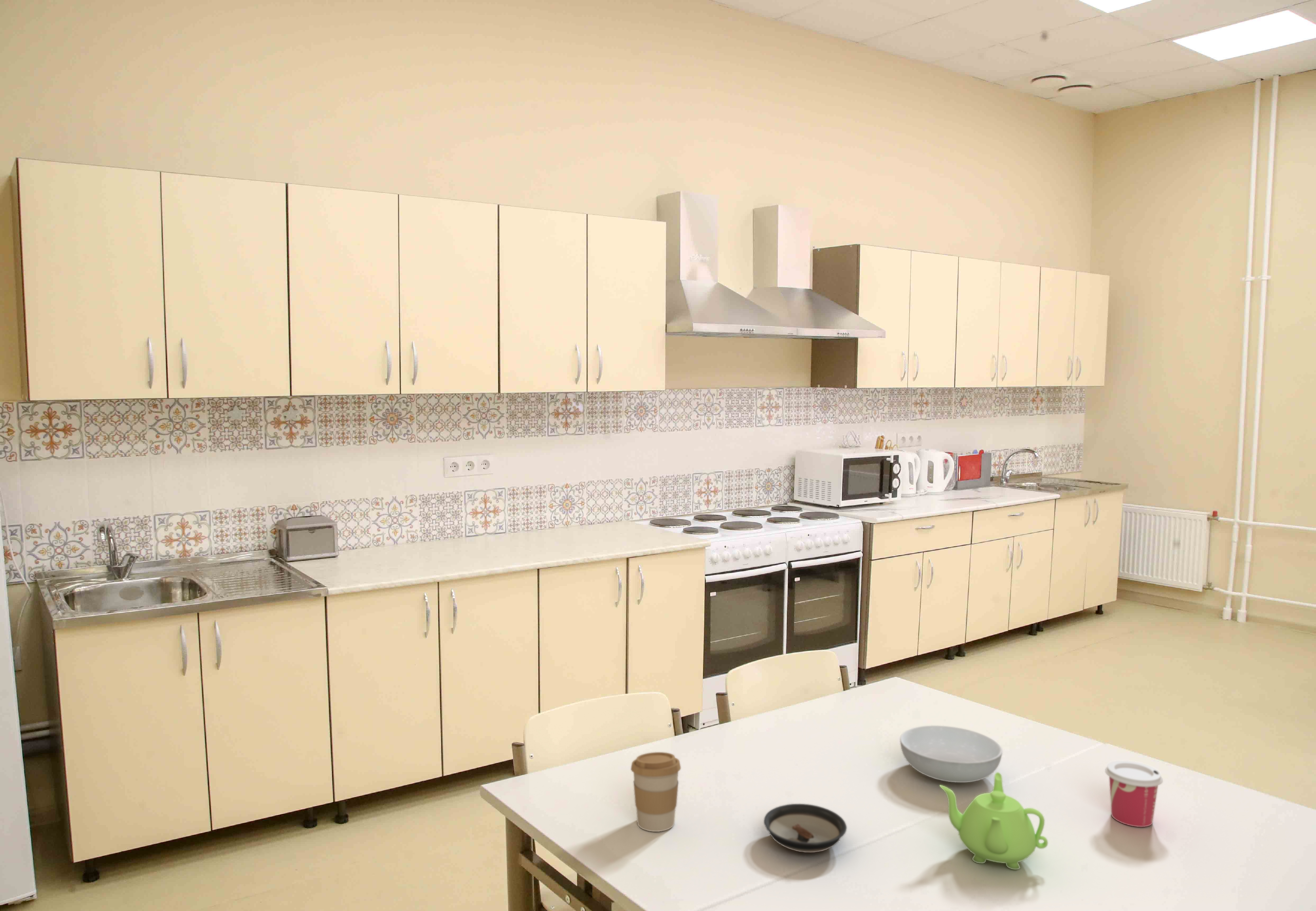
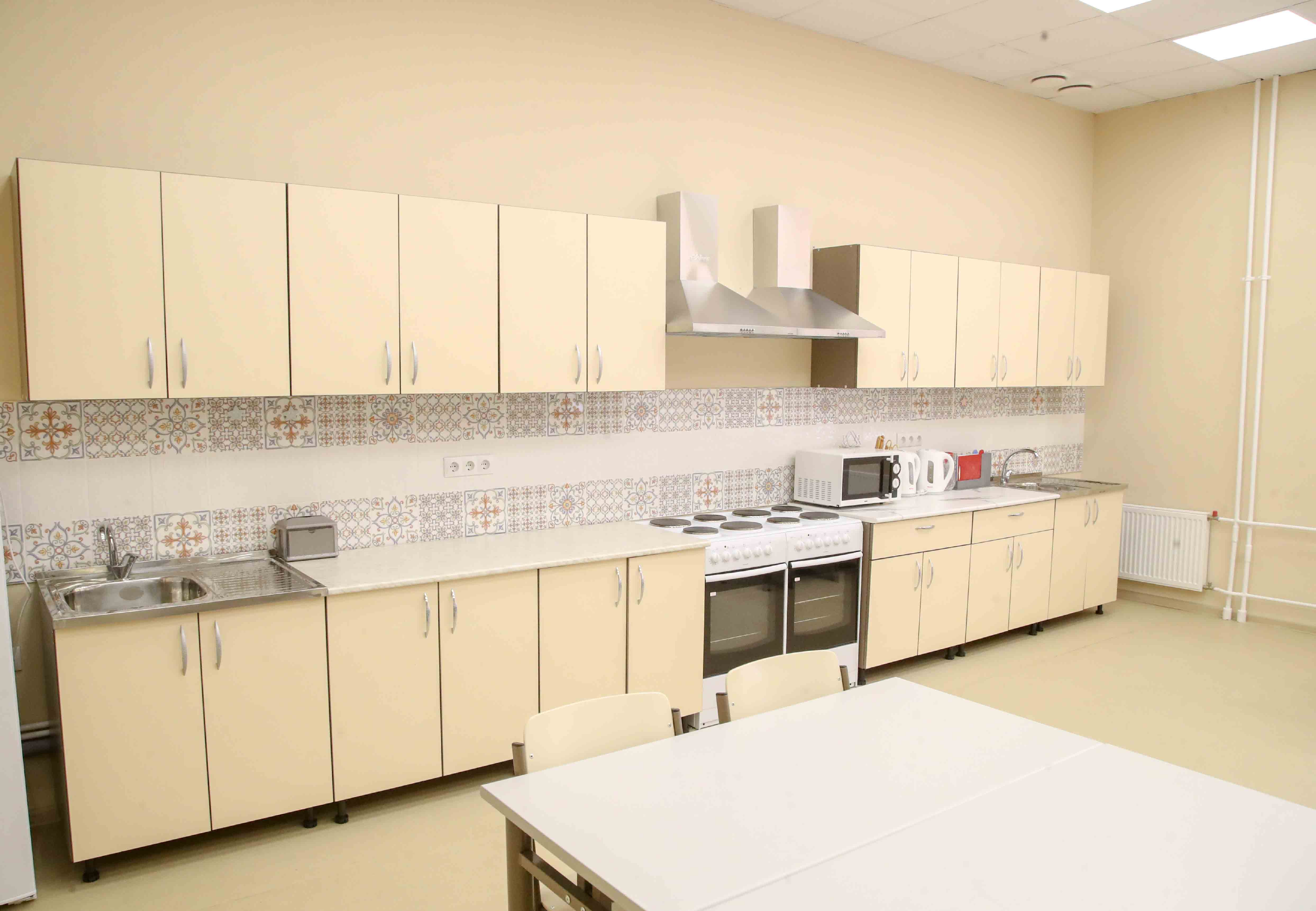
- cup (1133, 794)
- saucer (805, 832)
- serving bowl (950, 758)
- coffee cup (656, 789)
- teapot (992, 824)
